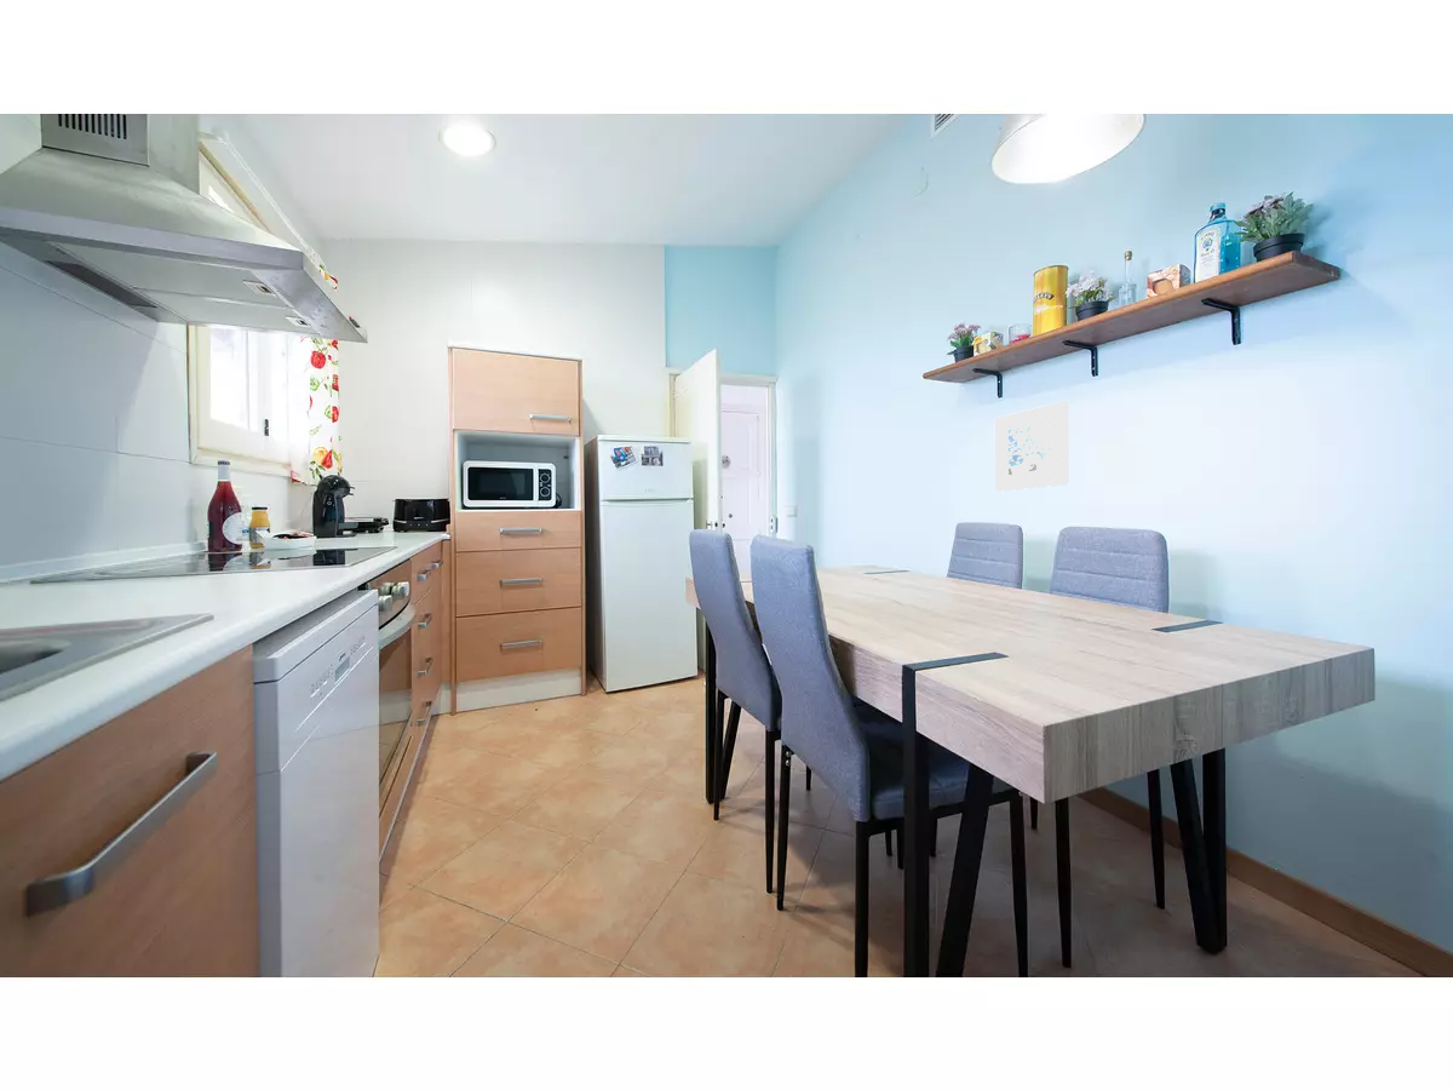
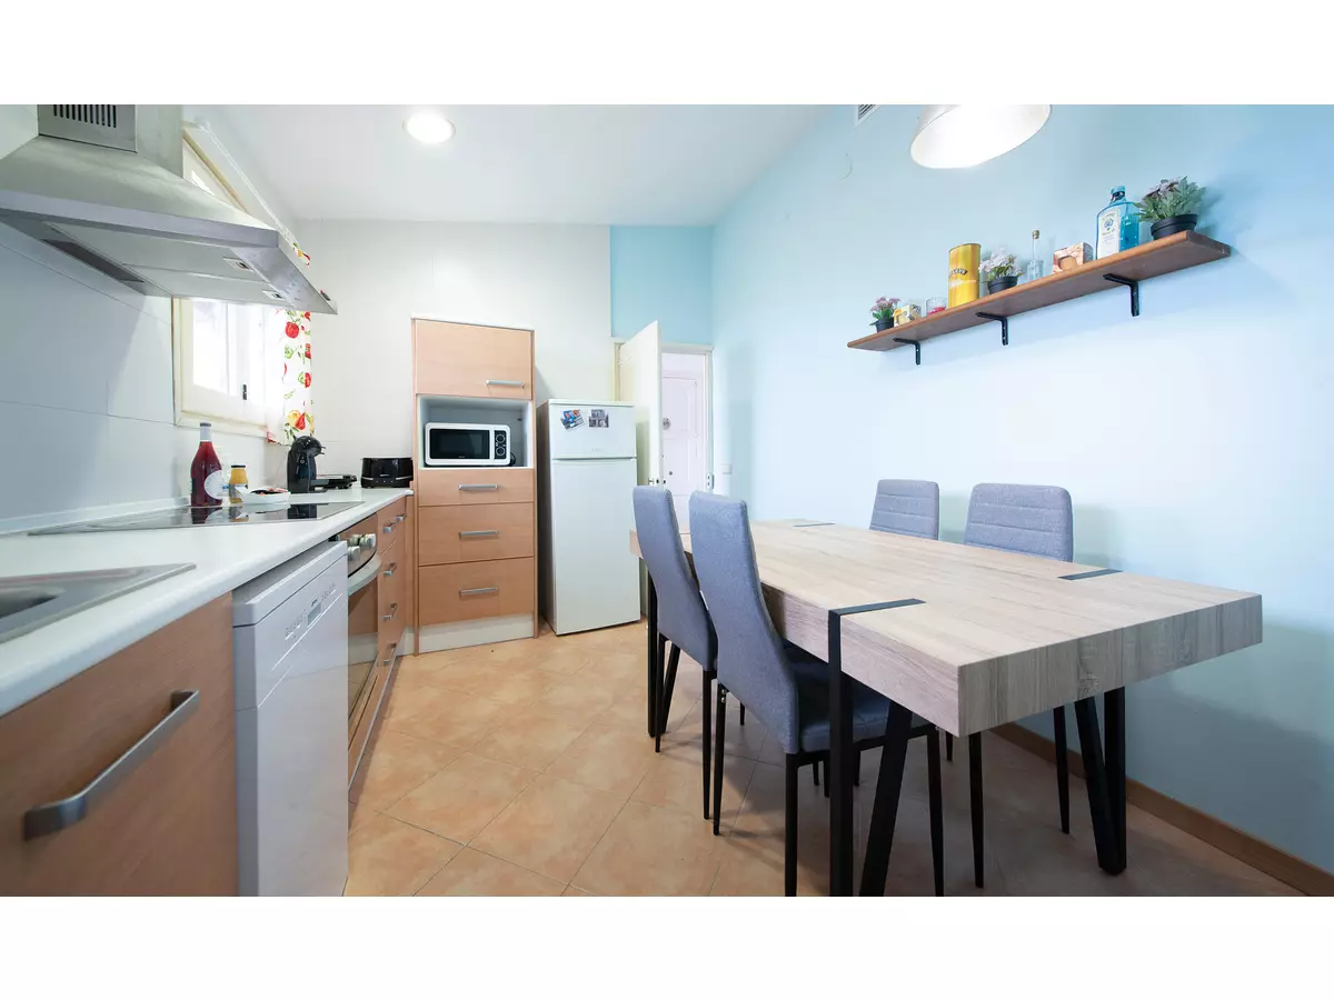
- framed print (1029, 448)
